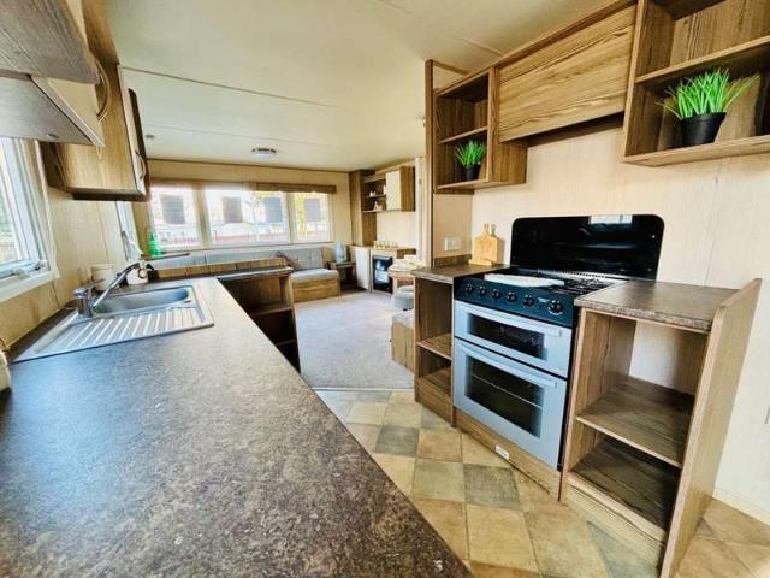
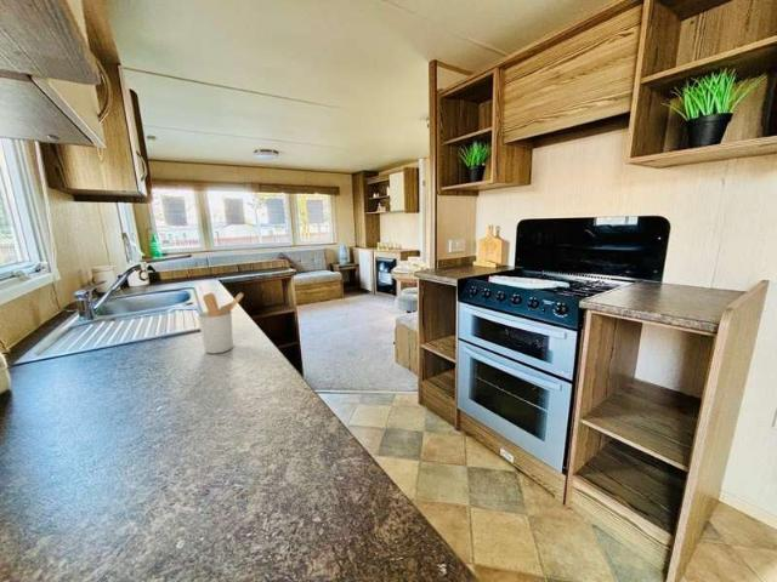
+ utensil holder (223, 320)
